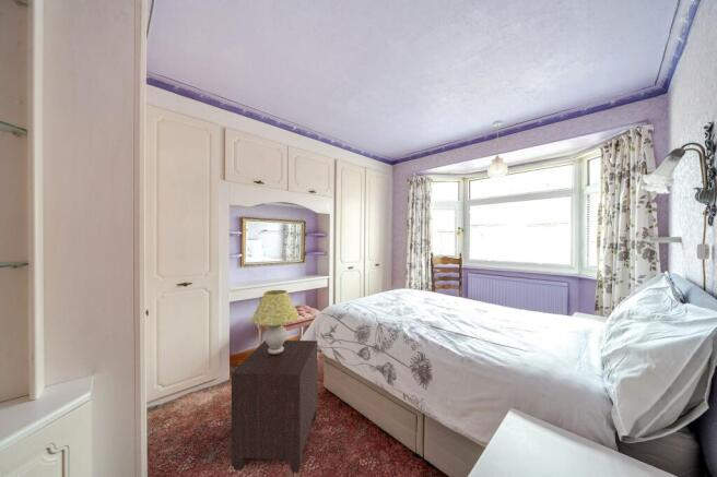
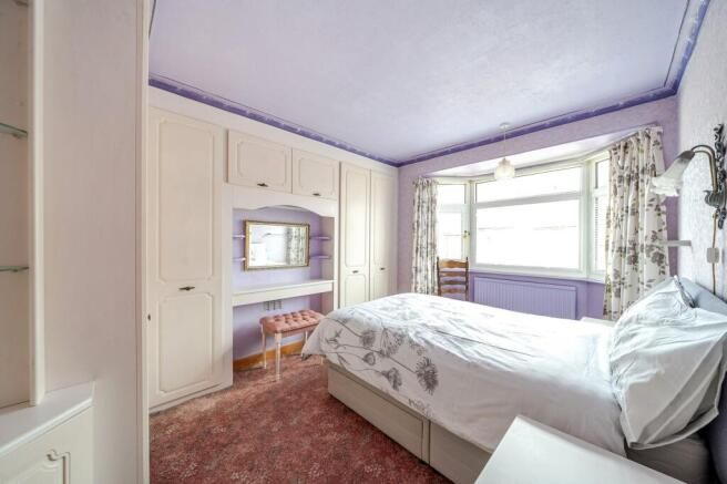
- table lamp (275, 322)
- nightstand (279, 396)
